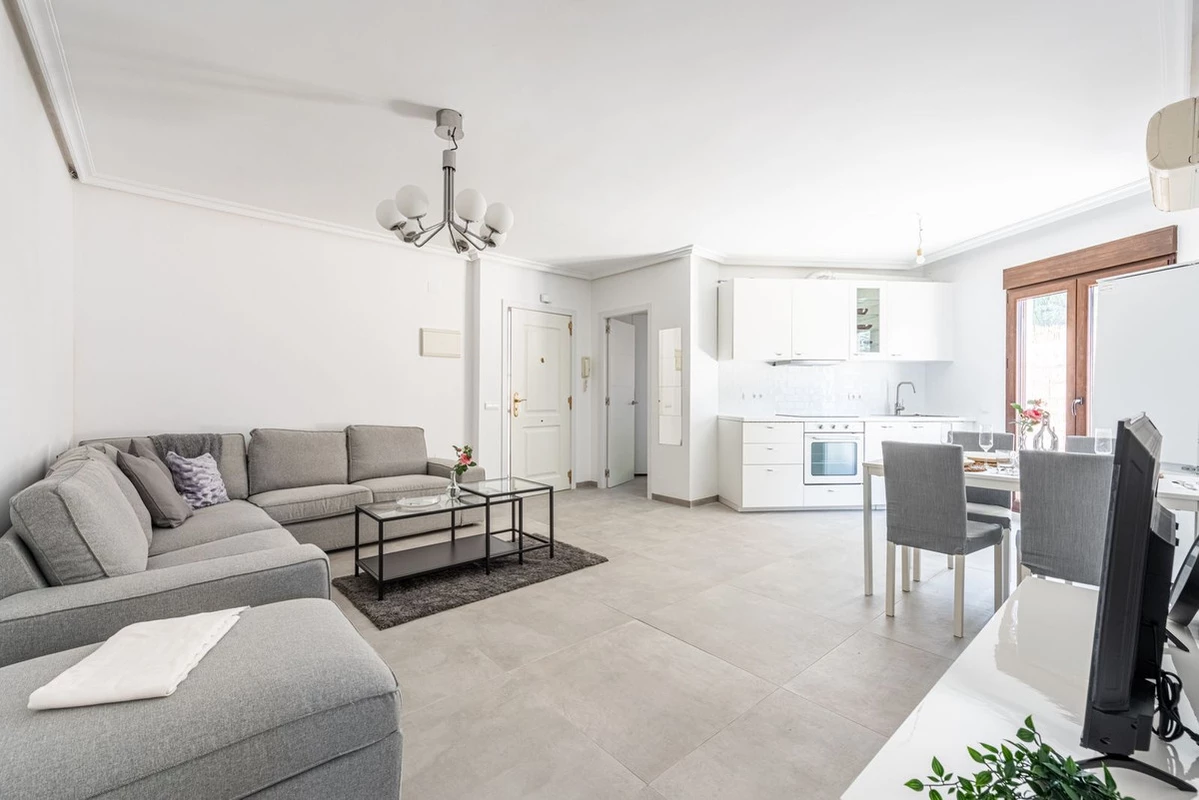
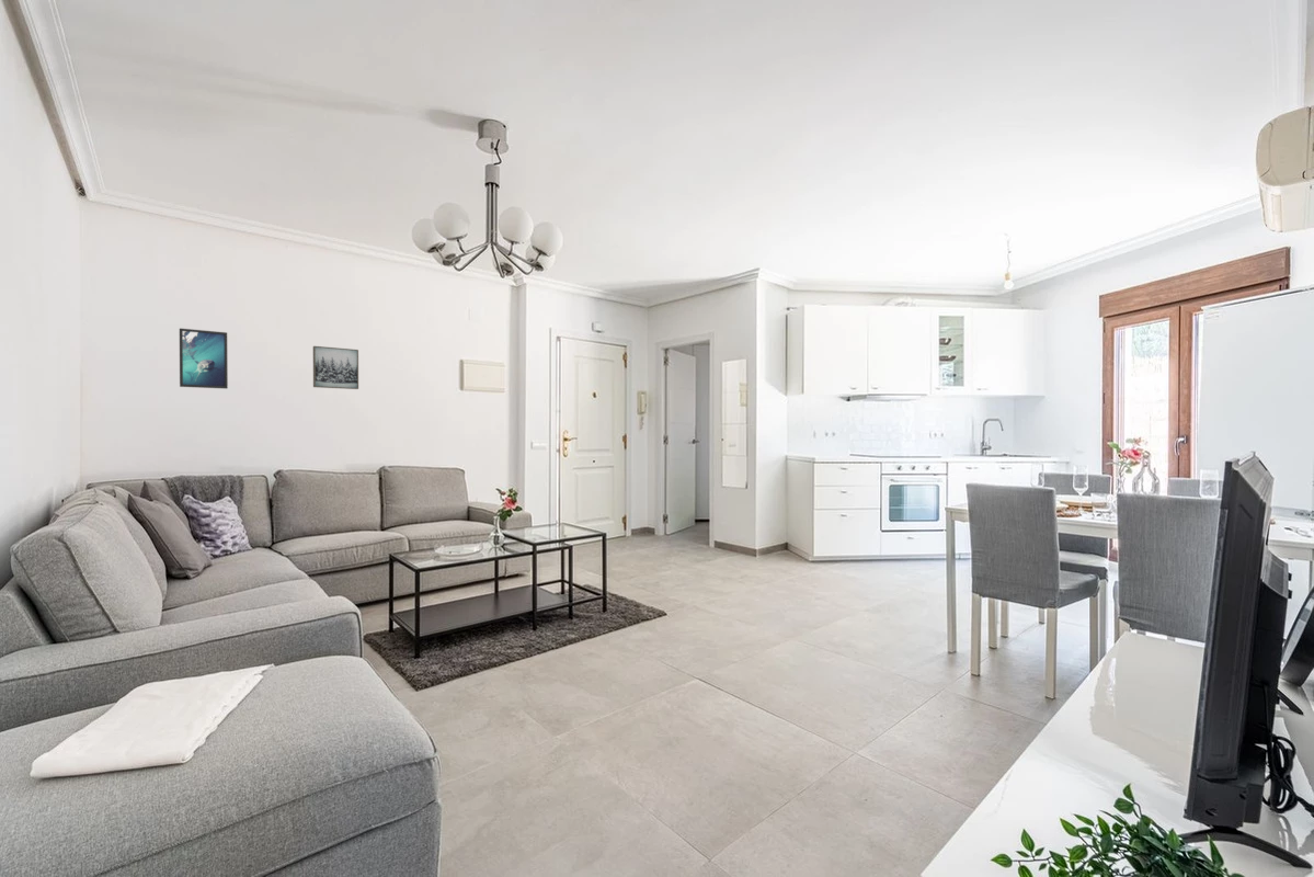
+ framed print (204, 358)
+ wall art (335, 367)
